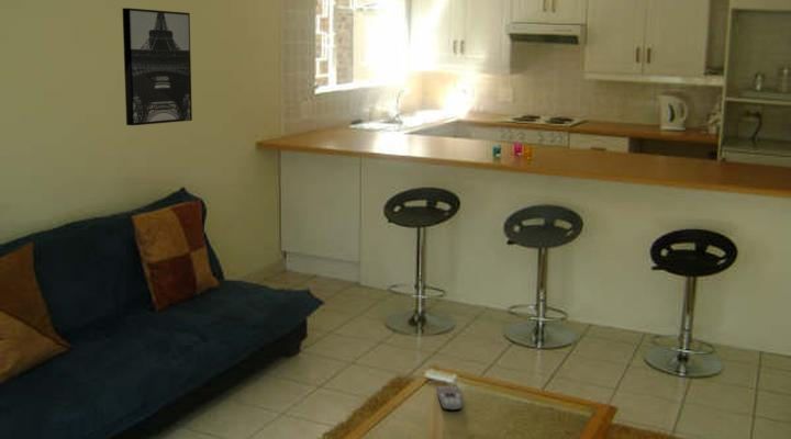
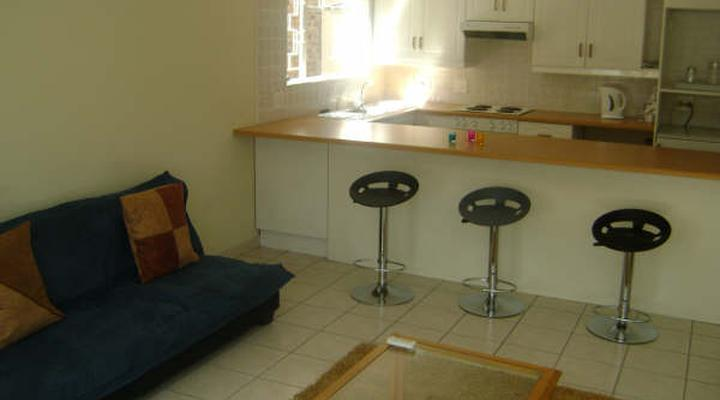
- wall art (158, 67)
- remote control (449, 397)
